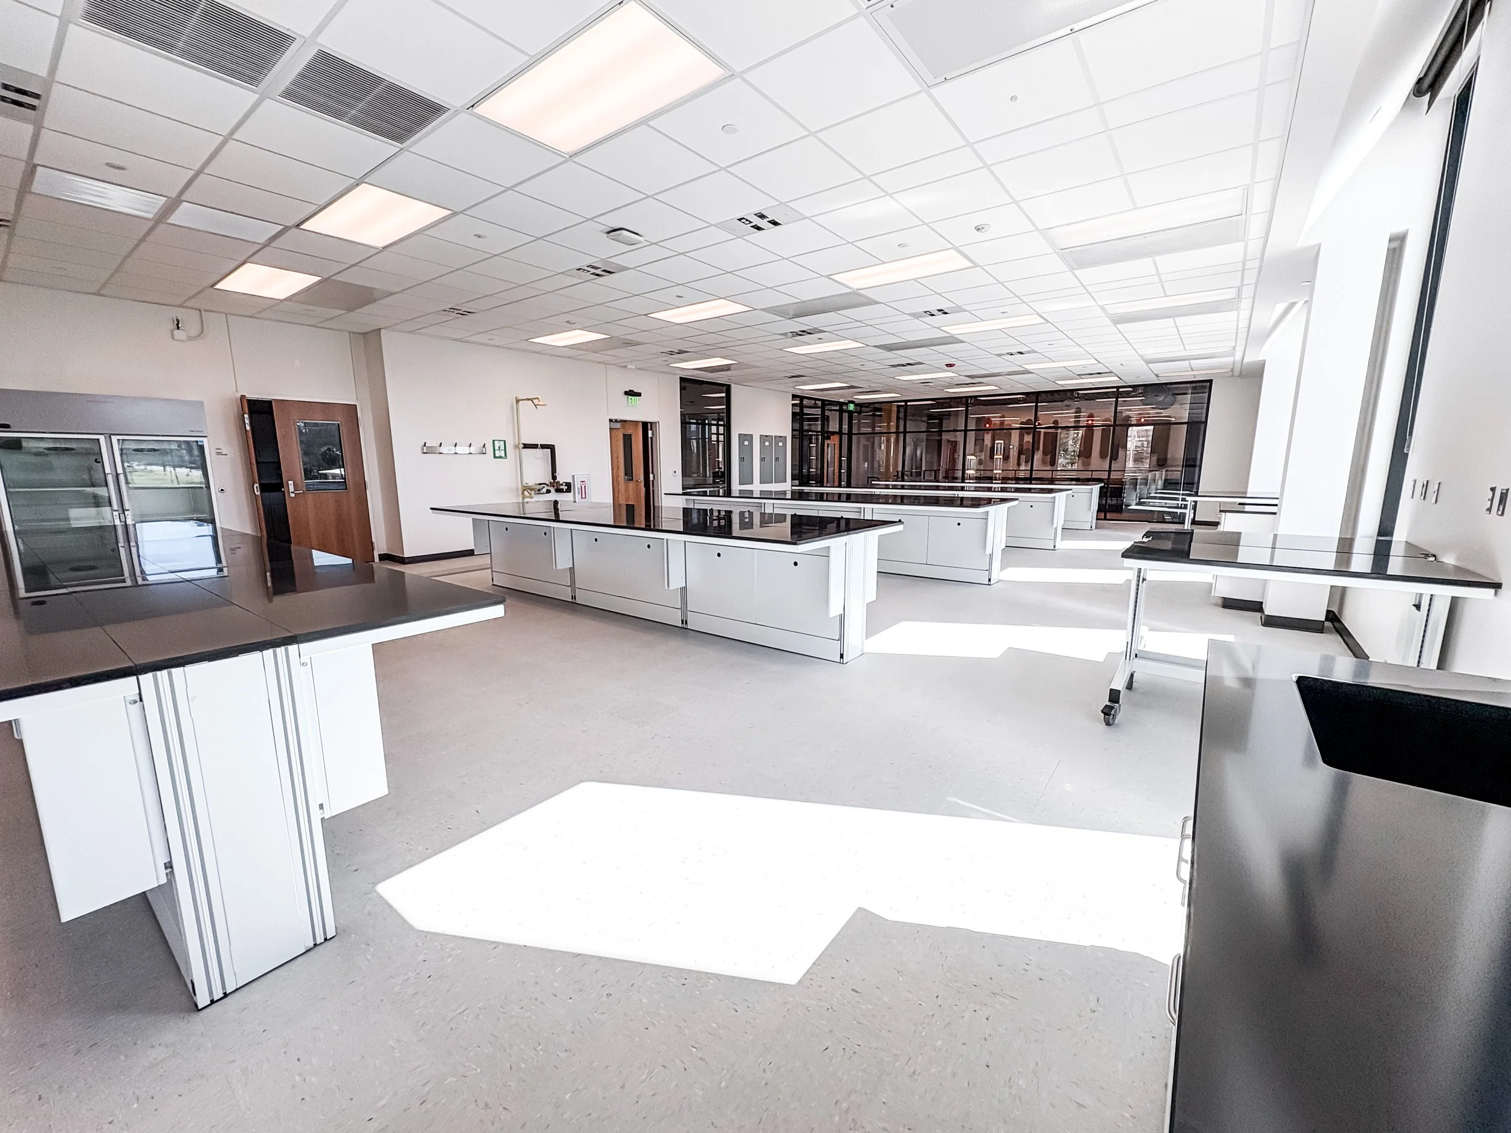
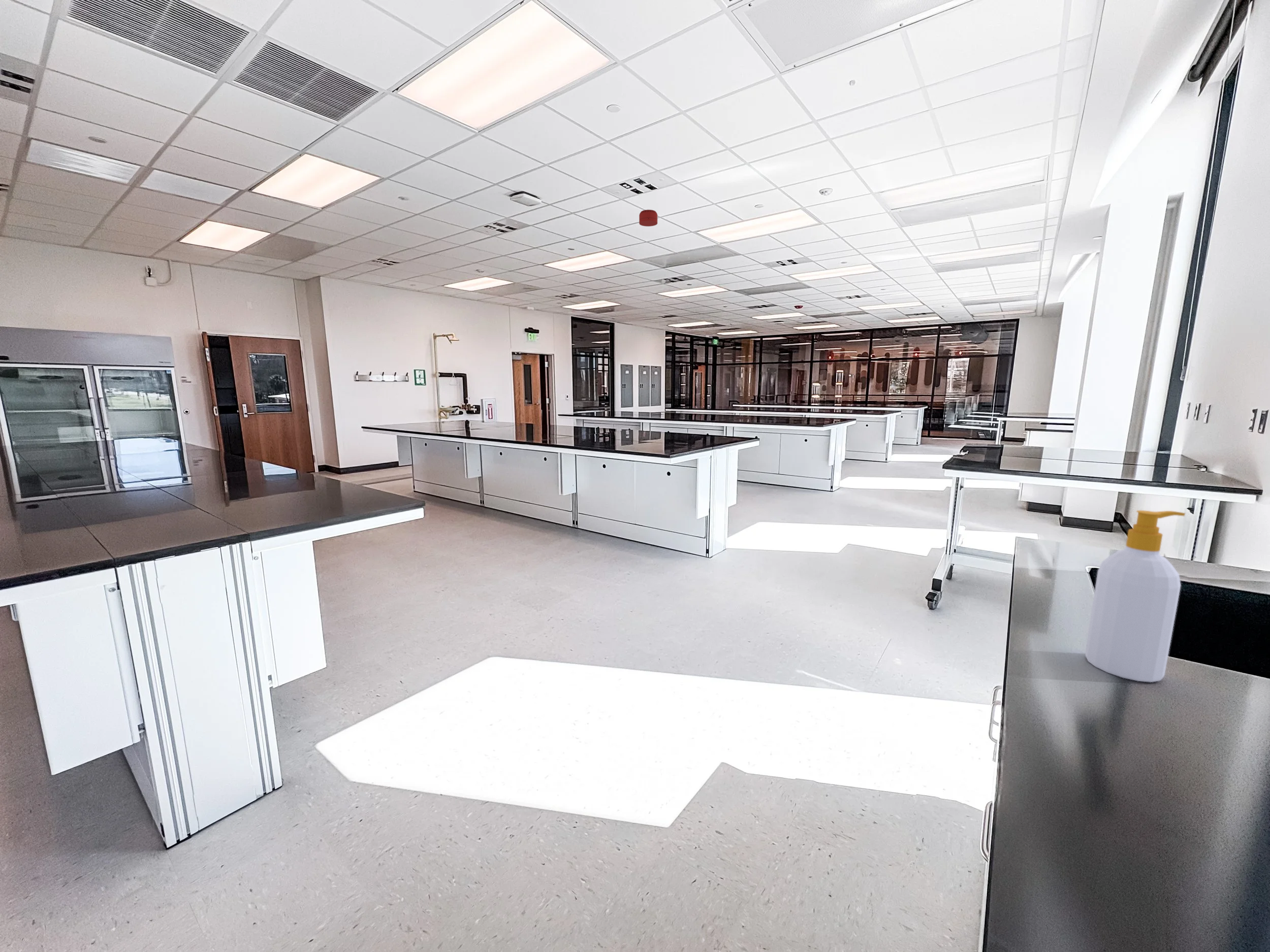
+ soap bottle (1138, 591)
+ smoke detector (648, 217)
